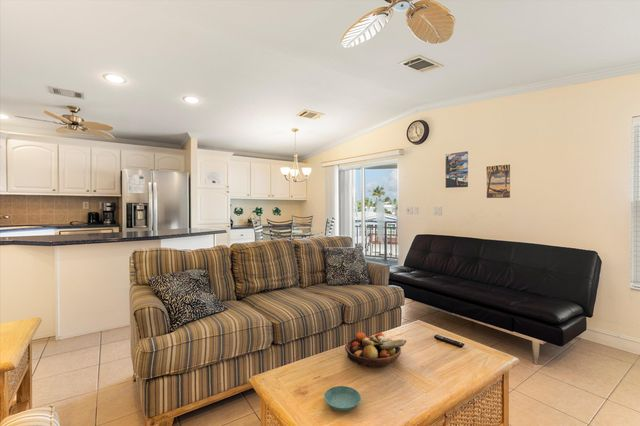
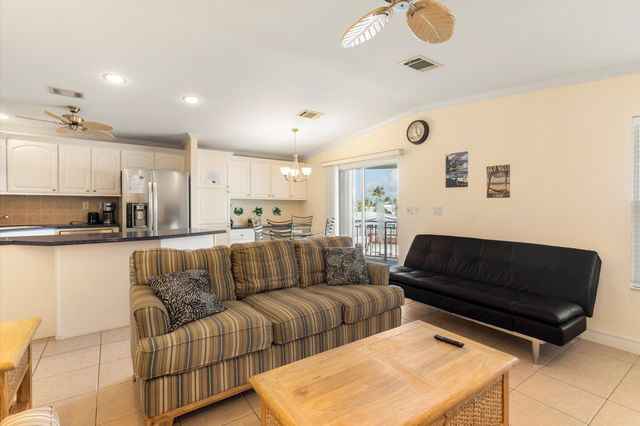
- fruit bowl (373, 344)
- saucer (342, 399)
